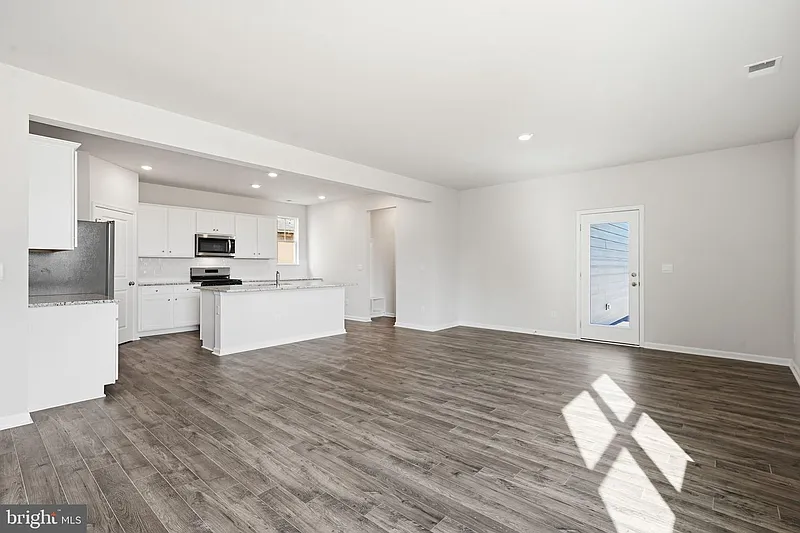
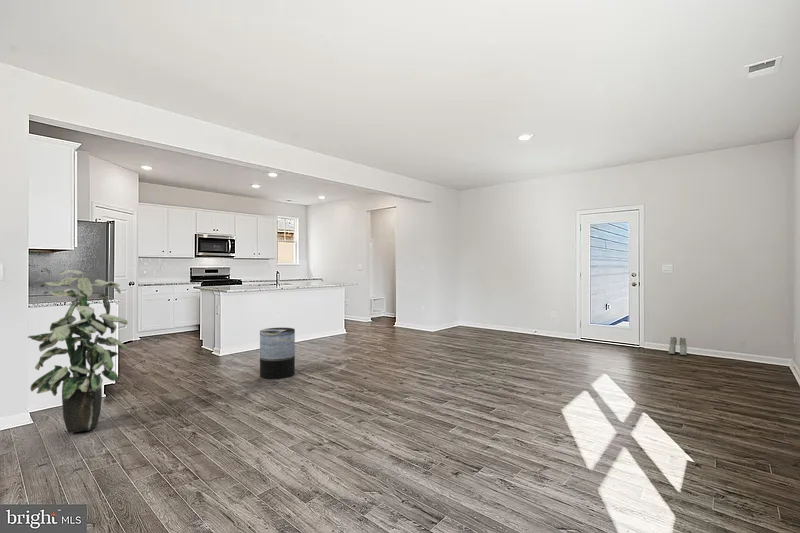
+ indoor plant (78, 349)
+ boots (679, 345)
+ trash can (277, 352)
